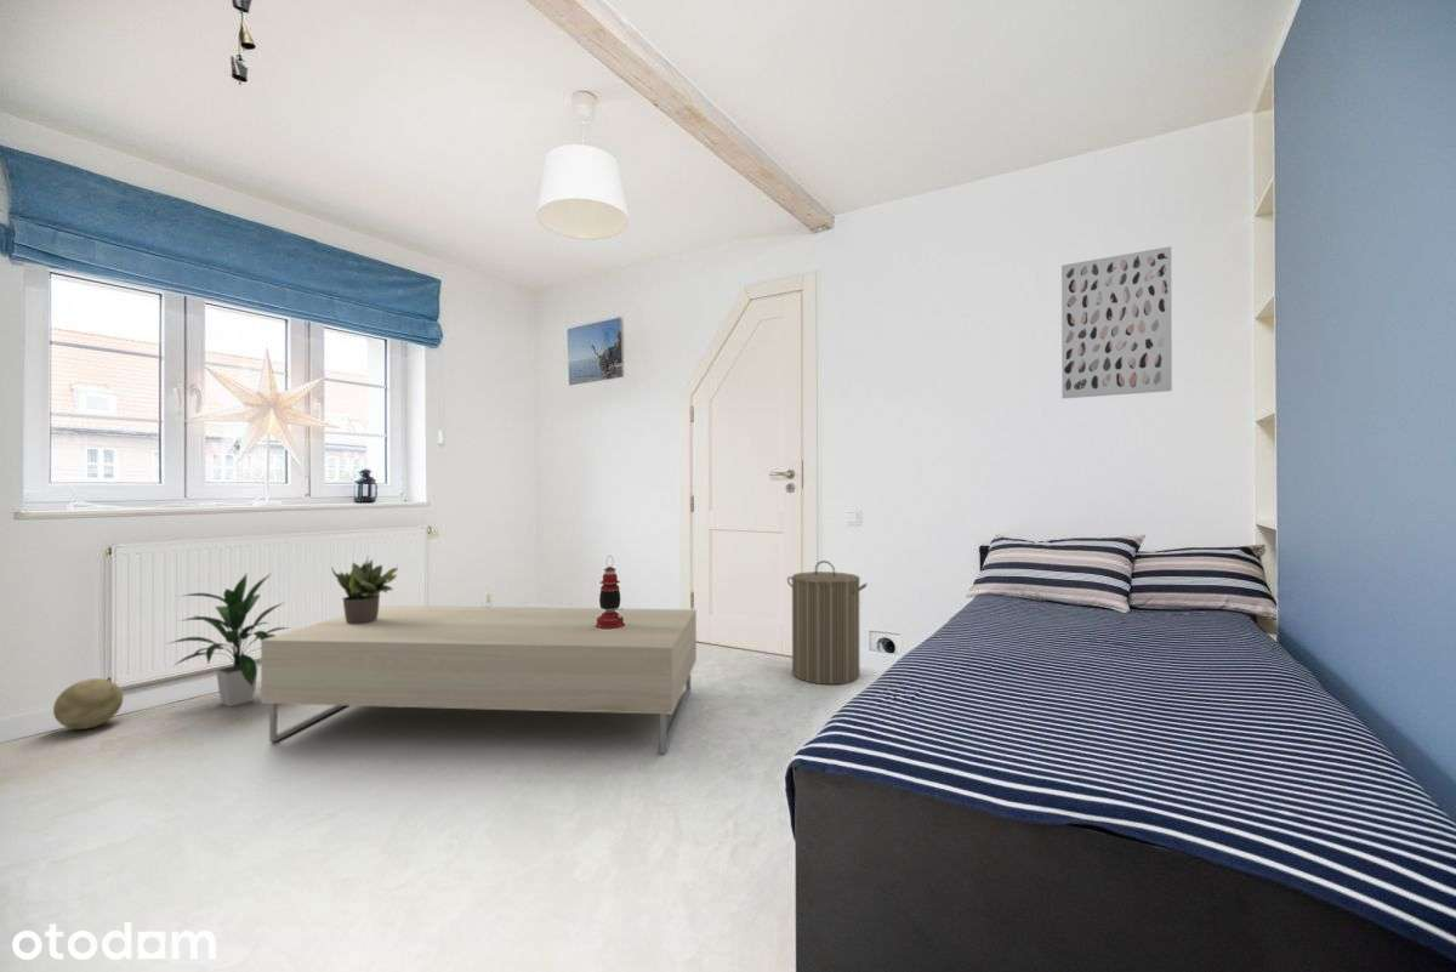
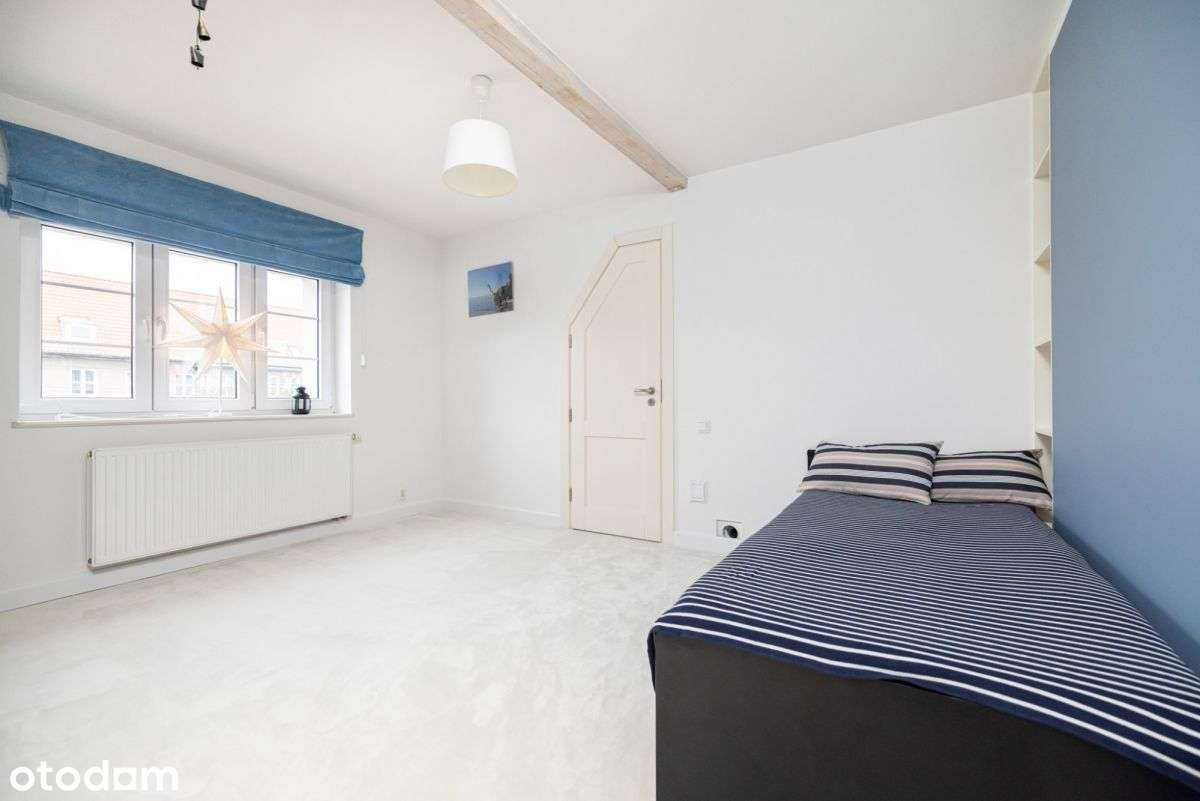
- lantern (609, 590)
- laundry hamper (825, 616)
- potted plant (366, 589)
- indoor plant (235, 638)
- coffee table (504, 667)
- decorative ball (89, 703)
- wall art (1114, 325)
